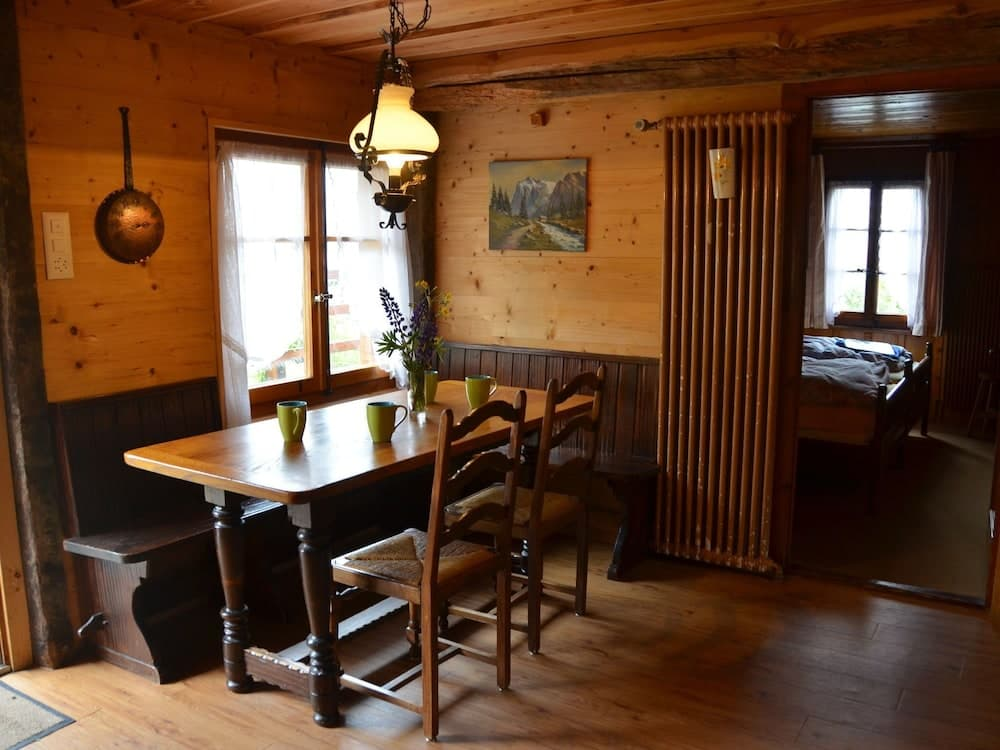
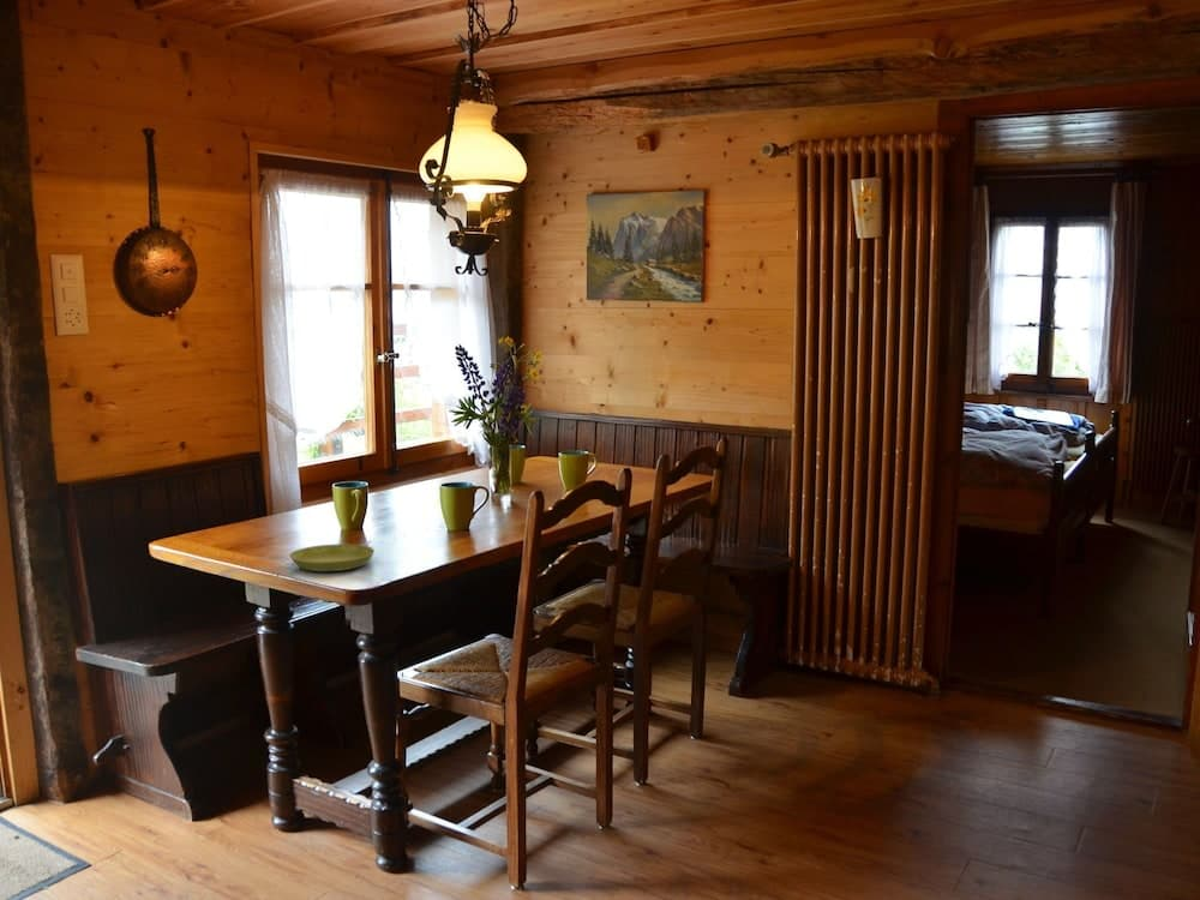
+ saucer (332, 558)
